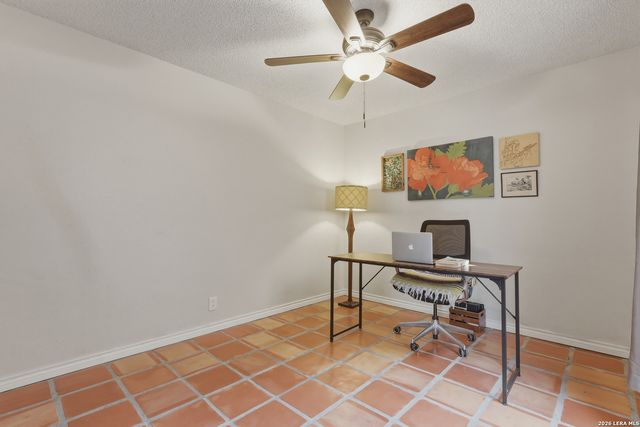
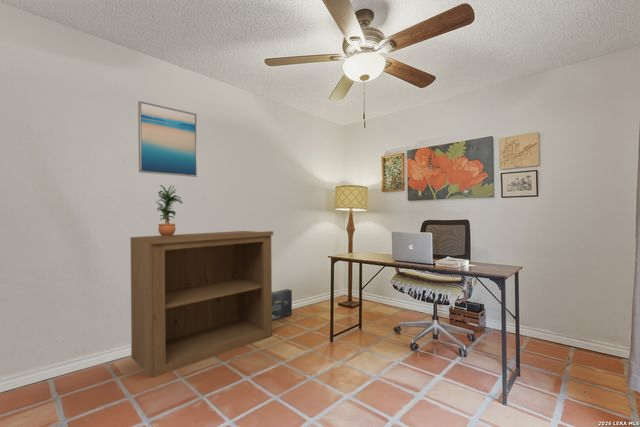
+ wall art (169, 141)
+ box (276, 305)
+ potted plant (169, 210)
+ bookshelf (207, 289)
